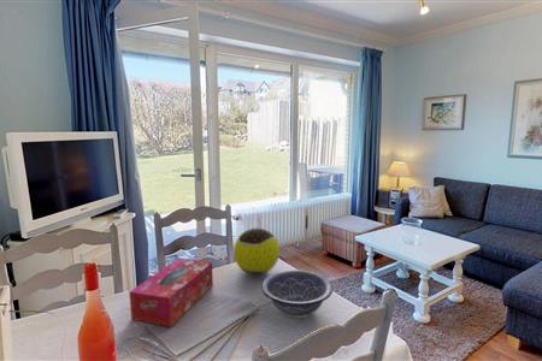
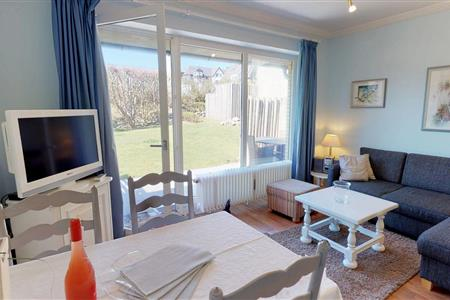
- decorative bowl (296, 297)
- tissue box (175, 288)
- decorative ball (257, 250)
